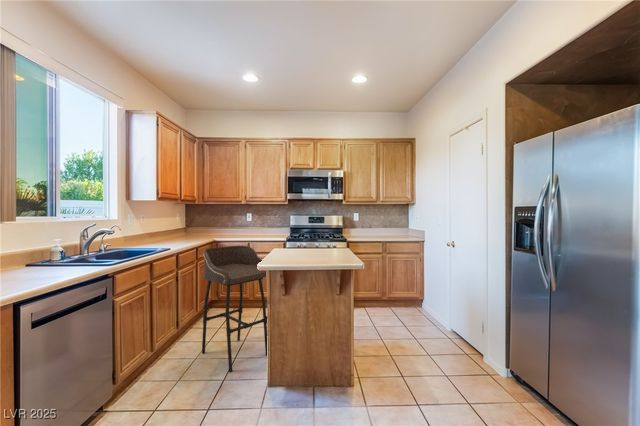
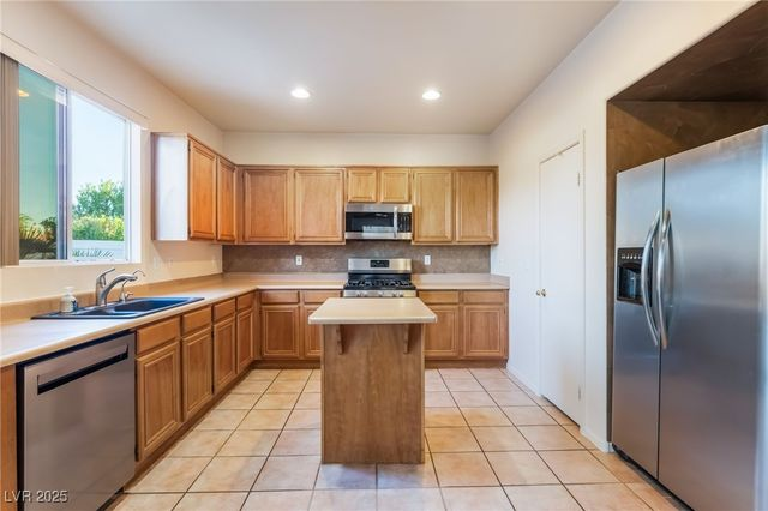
- bar stool (239, 301)
